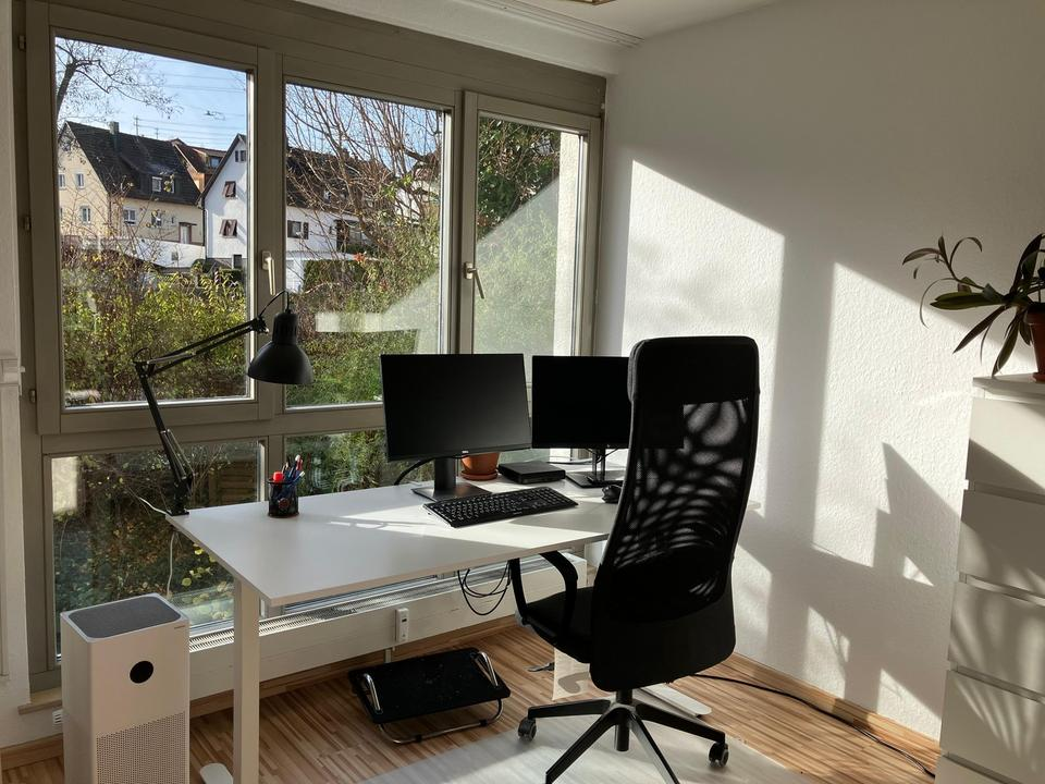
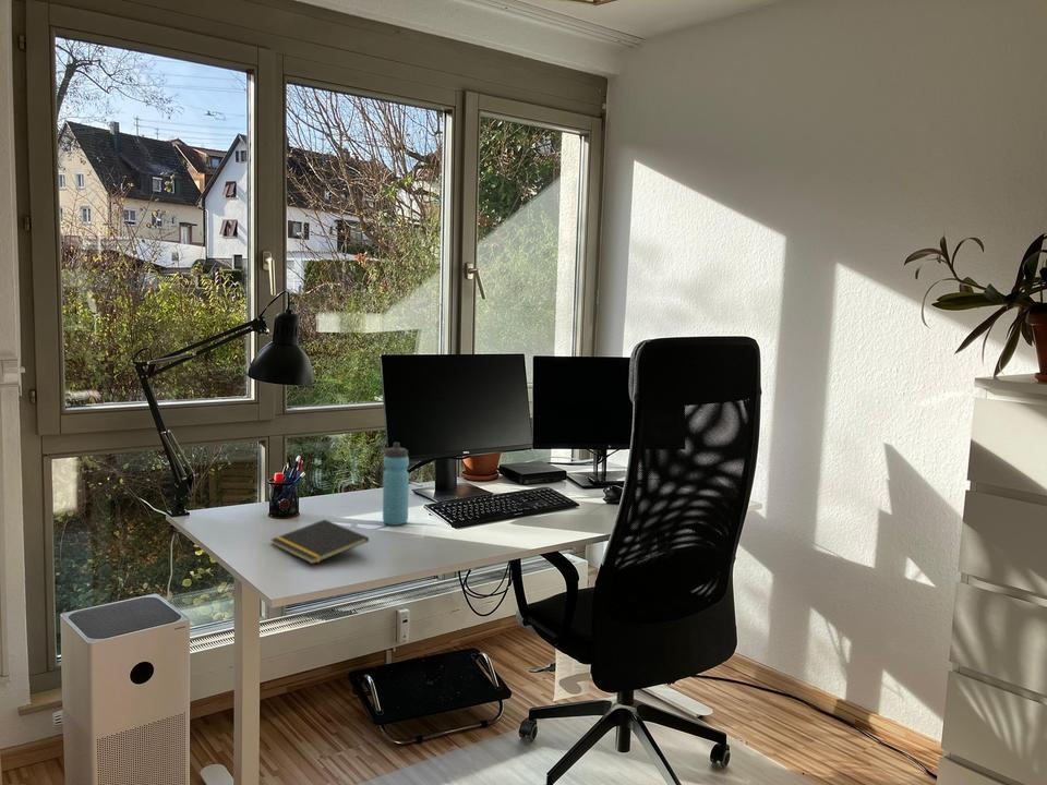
+ water bottle (396, 482)
+ notepad (318, 540)
